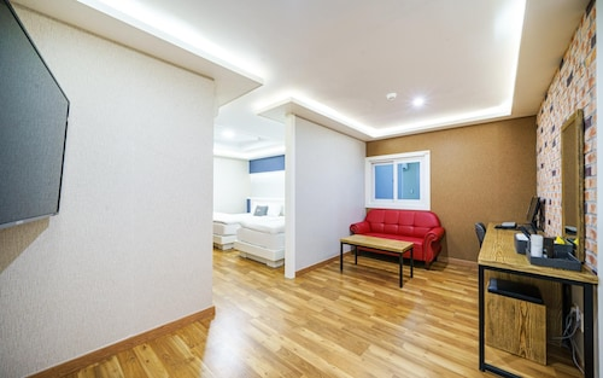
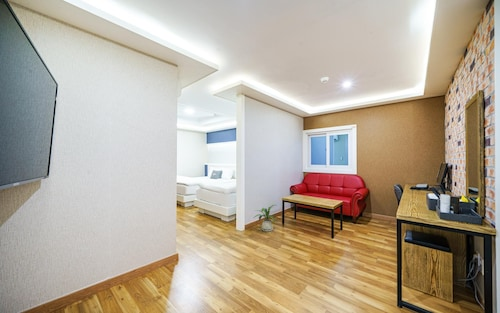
+ house plant (265, 216)
